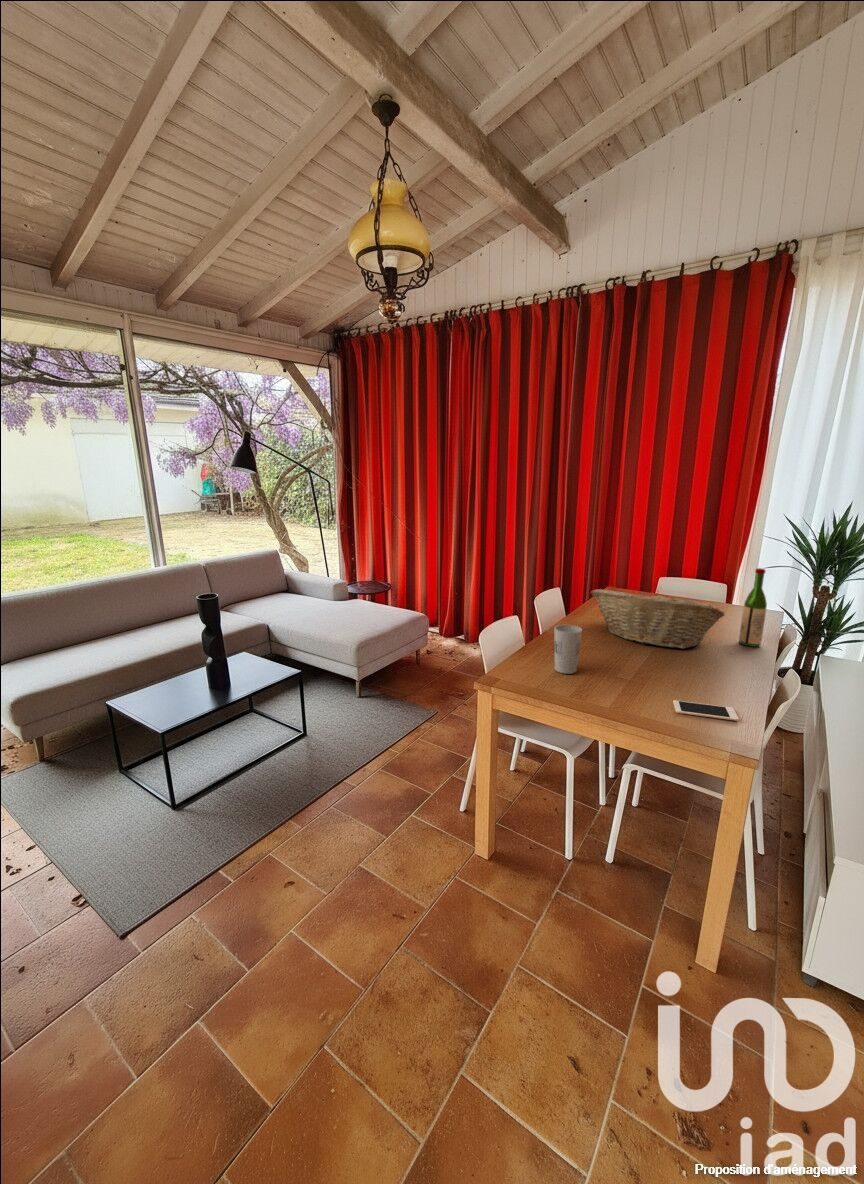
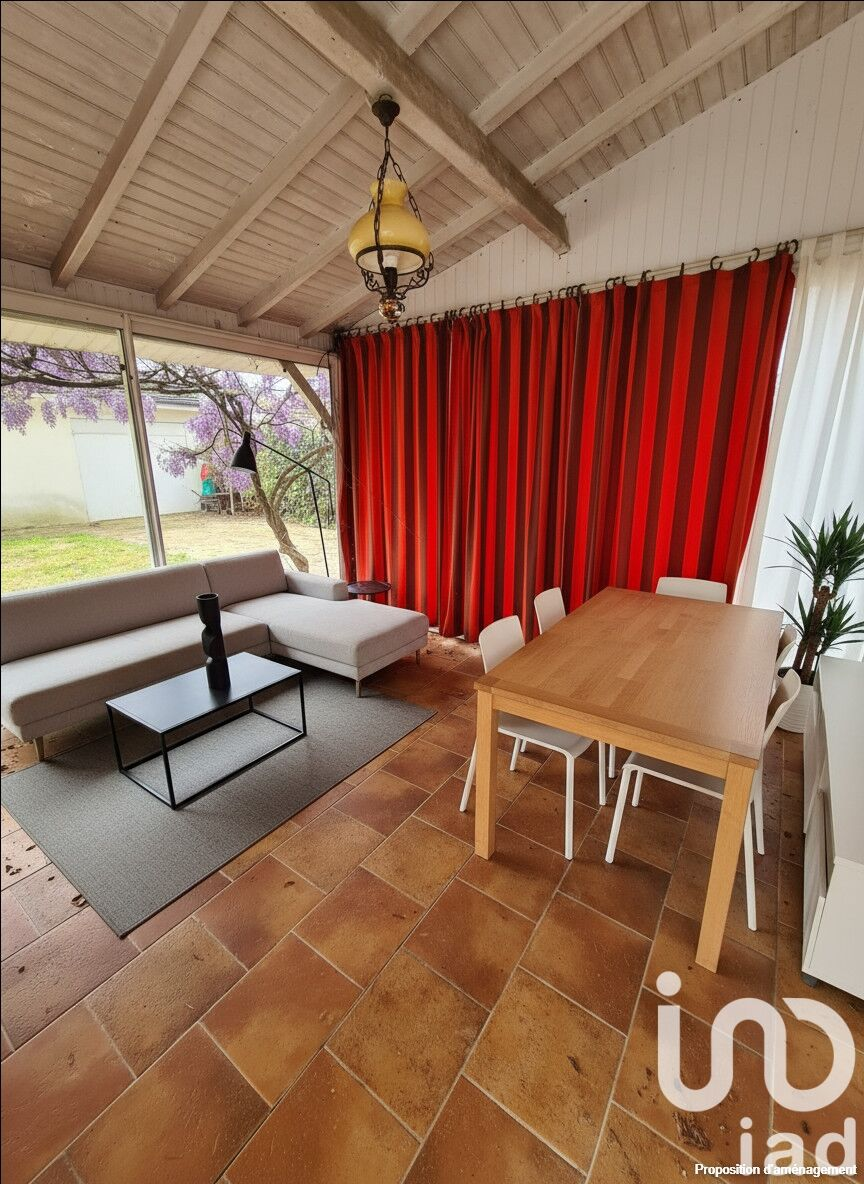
- cell phone (704, 710)
- wine bottle (755, 607)
- fruit basket (652, 612)
- cup (566, 649)
